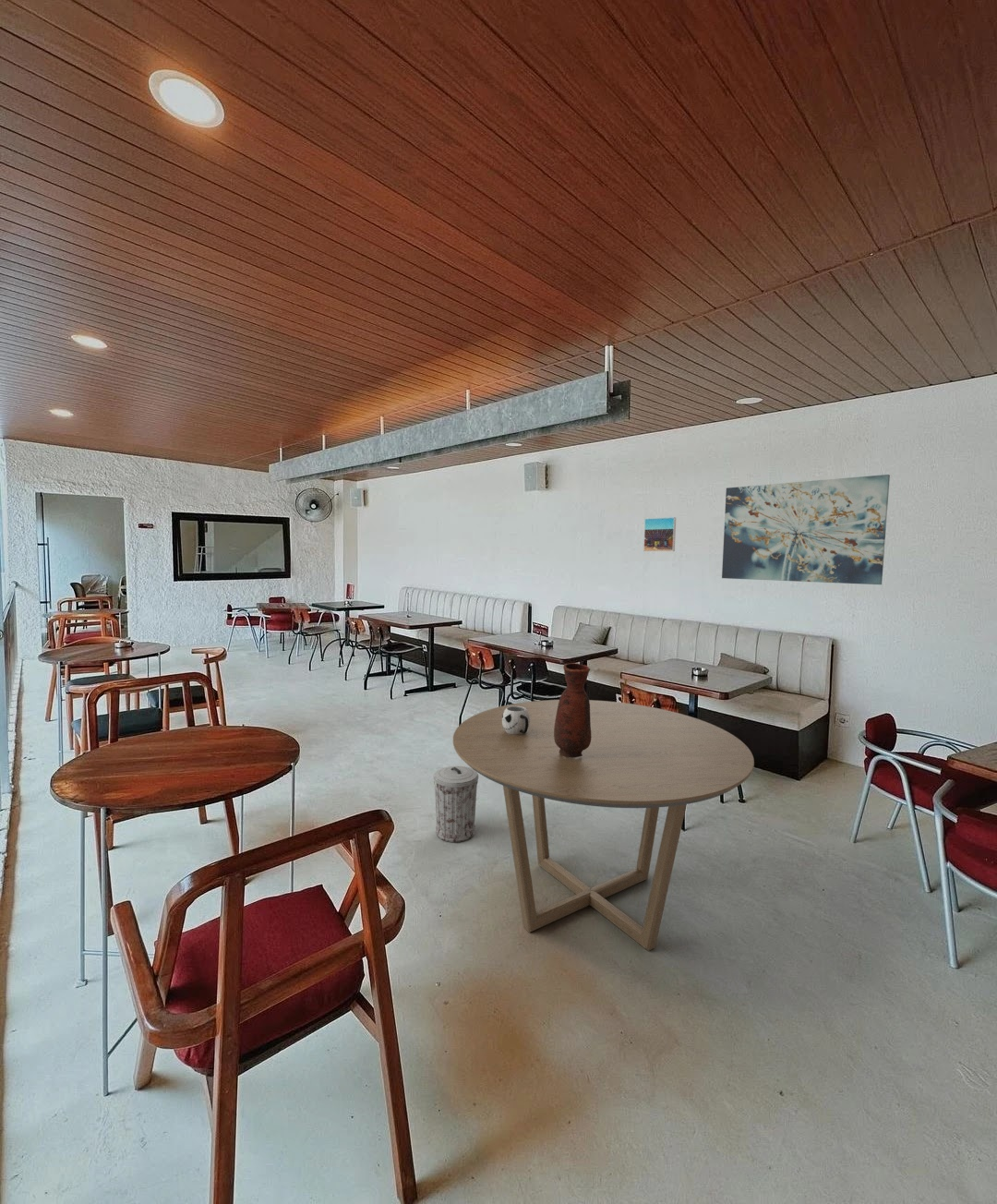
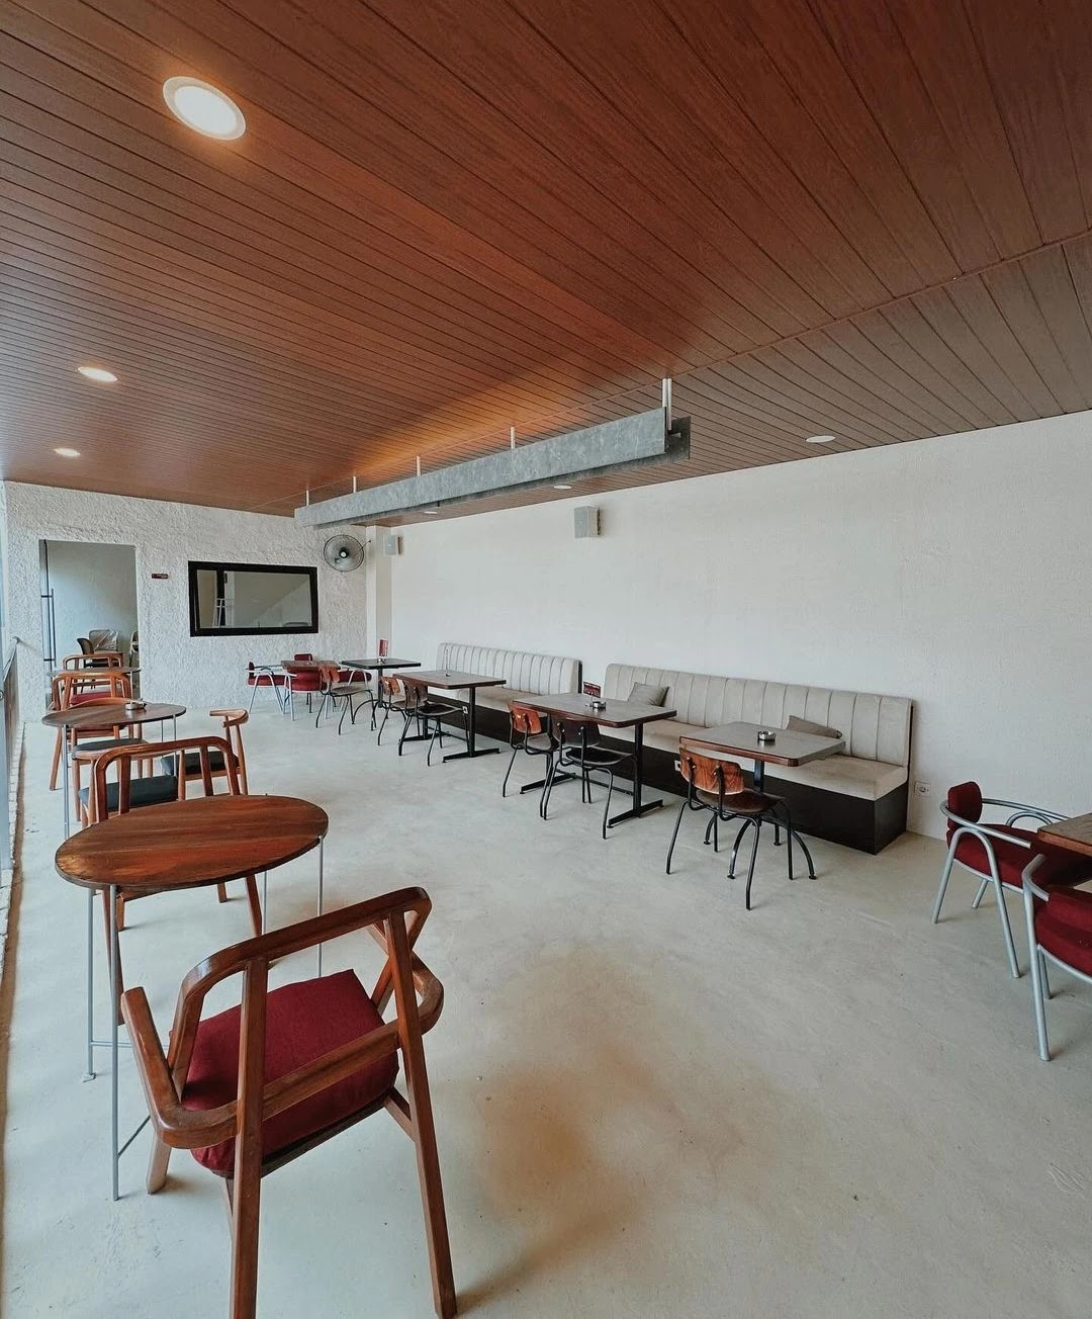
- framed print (659, 535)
- dining table (598, 806)
- trash can (455, 801)
- wall art (797, 532)
- mug (518, 721)
- vase (573, 709)
